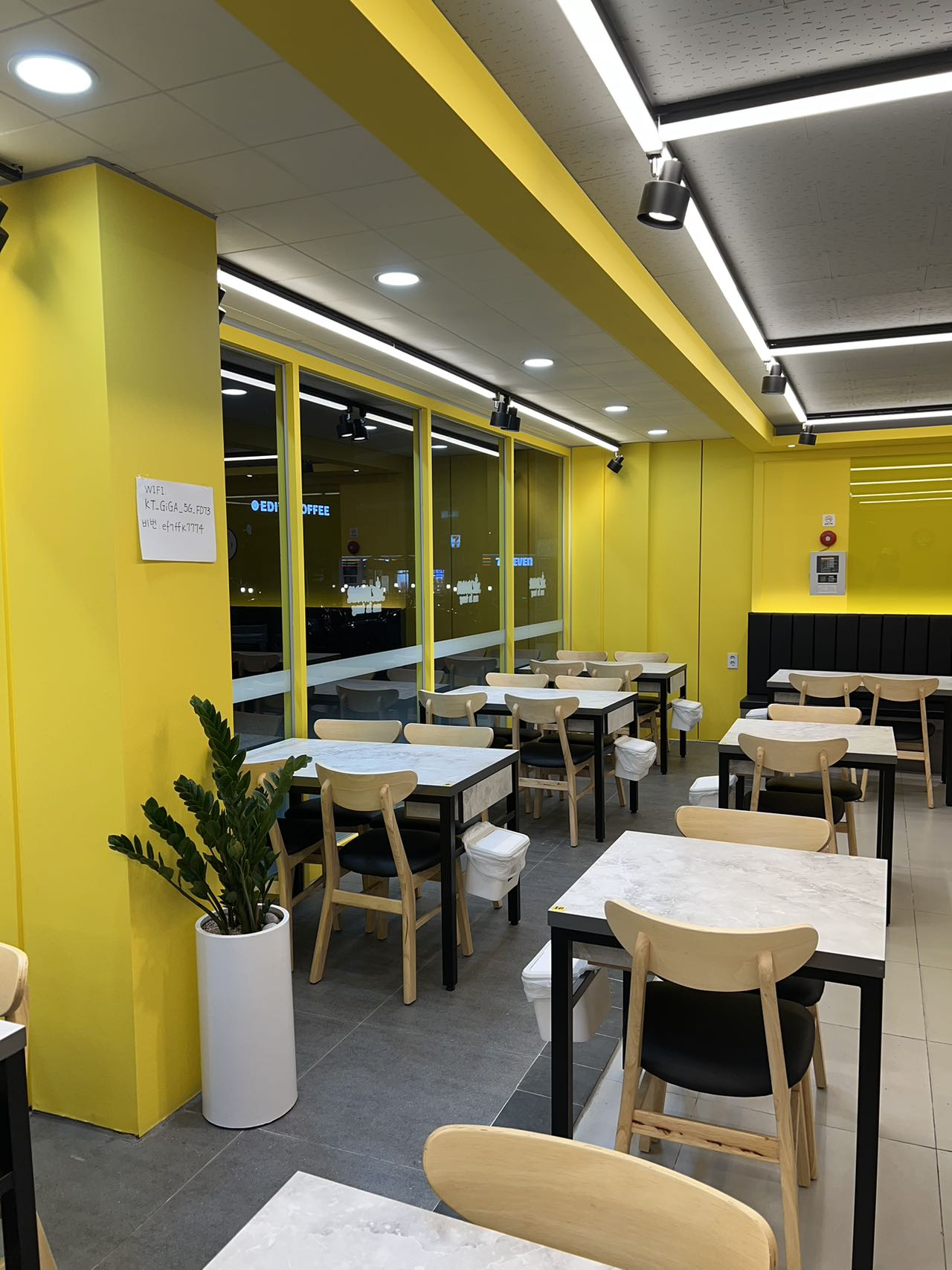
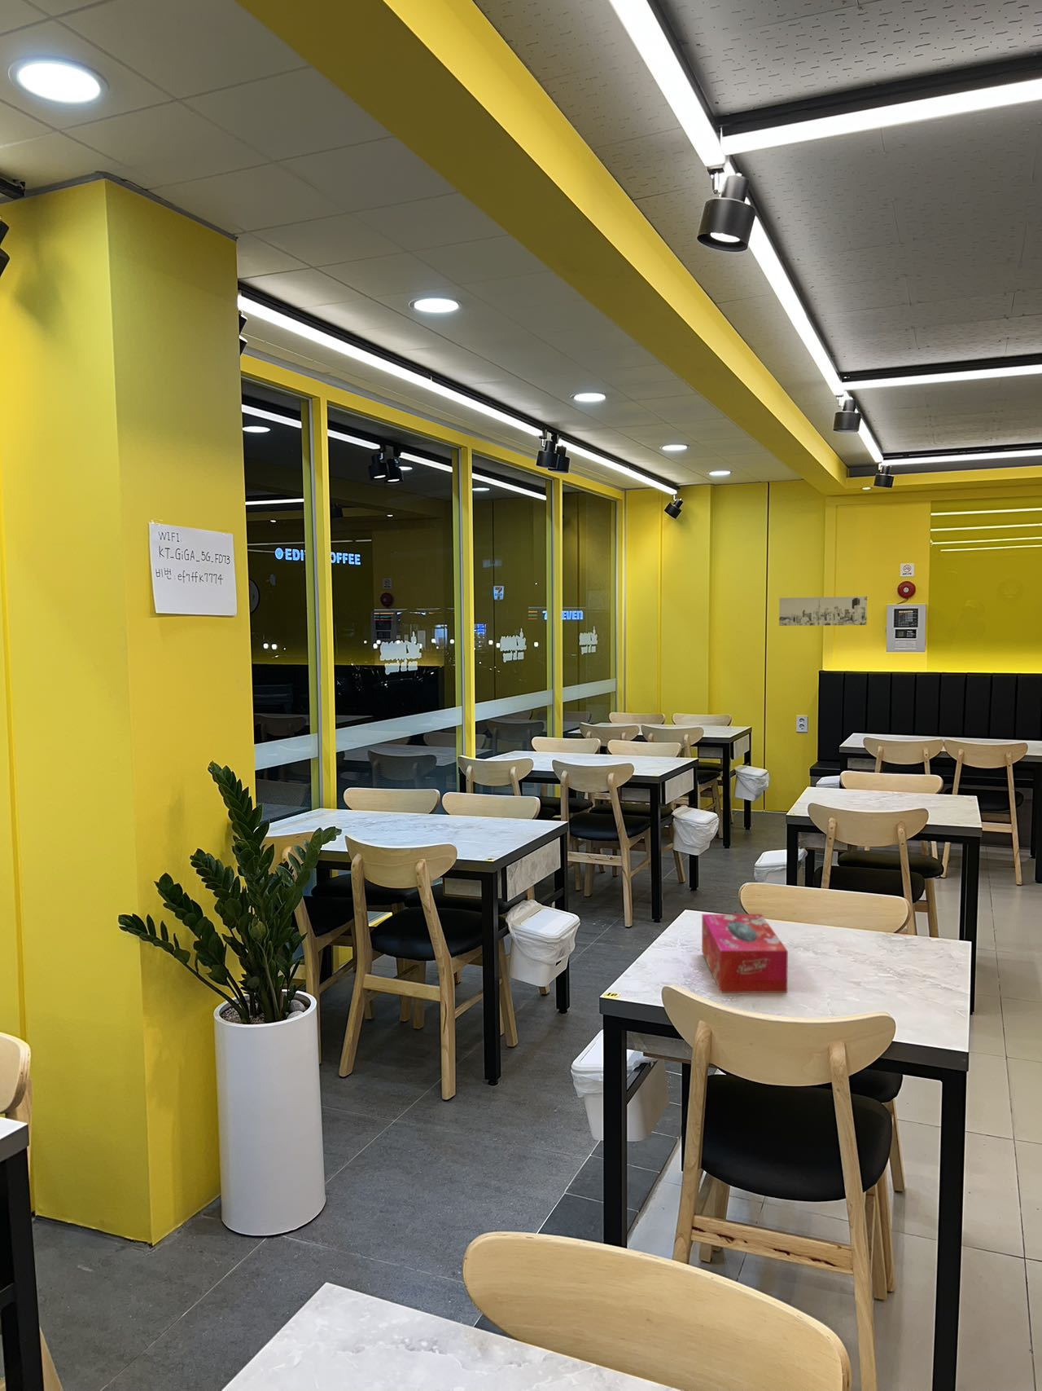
+ wall art (822, 611)
+ tissue box (742, 951)
